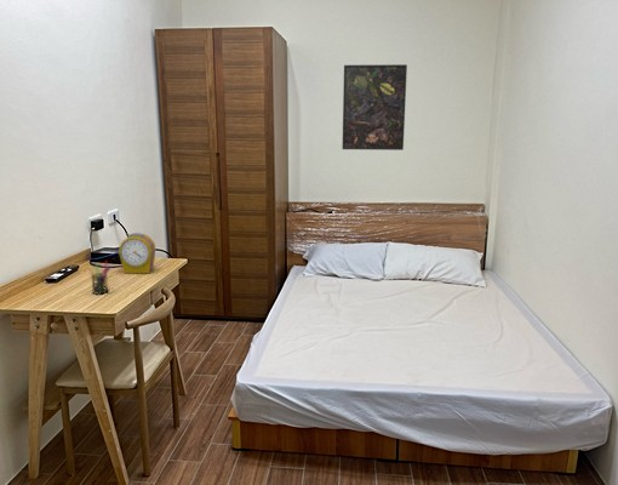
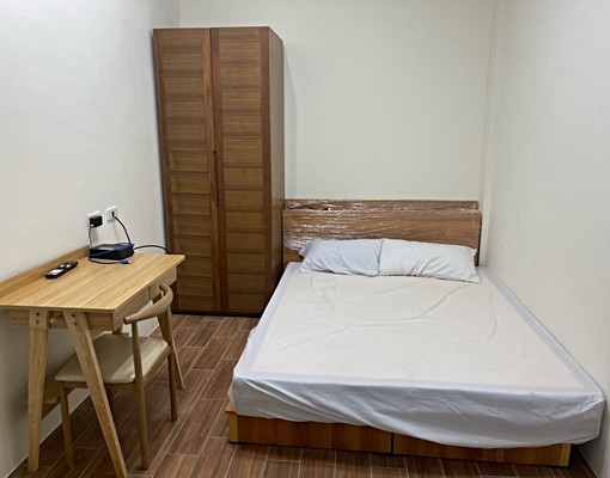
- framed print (373, 108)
- alarm clock (137, 252)
- pen holder (99, 276)
